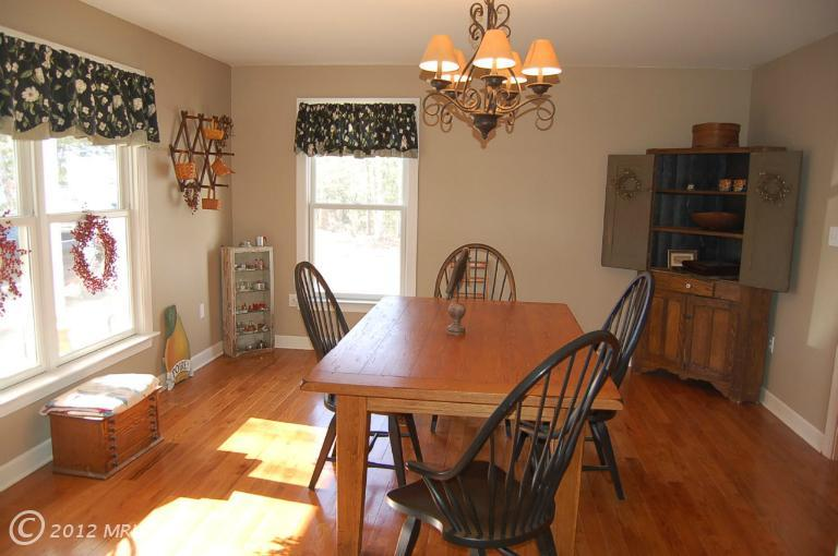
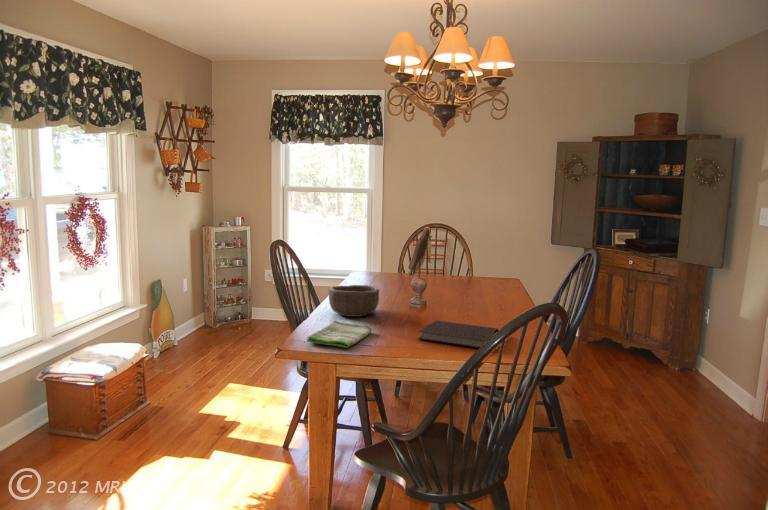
+ wooden bowl (353, 300)
+ notebook (458, 333)
+ dish towel (340, 333)
